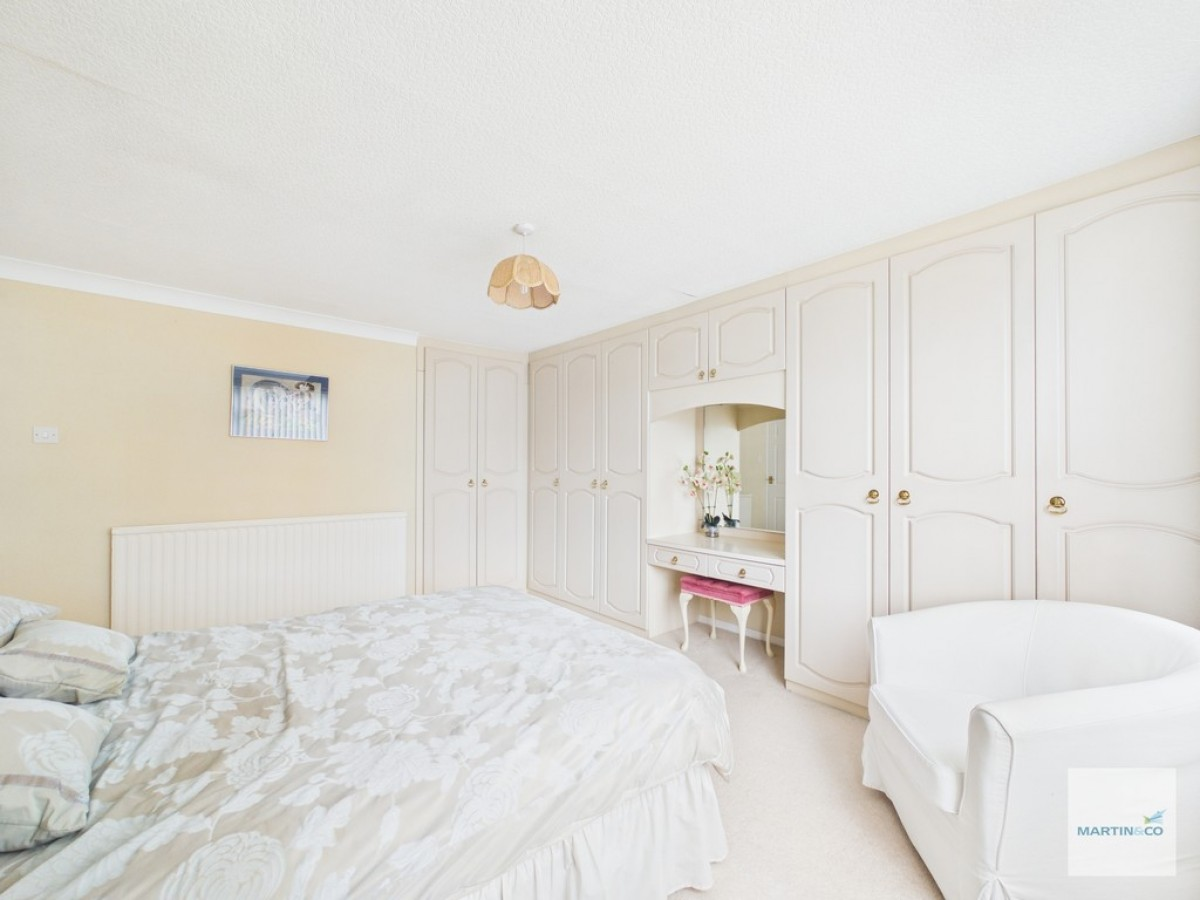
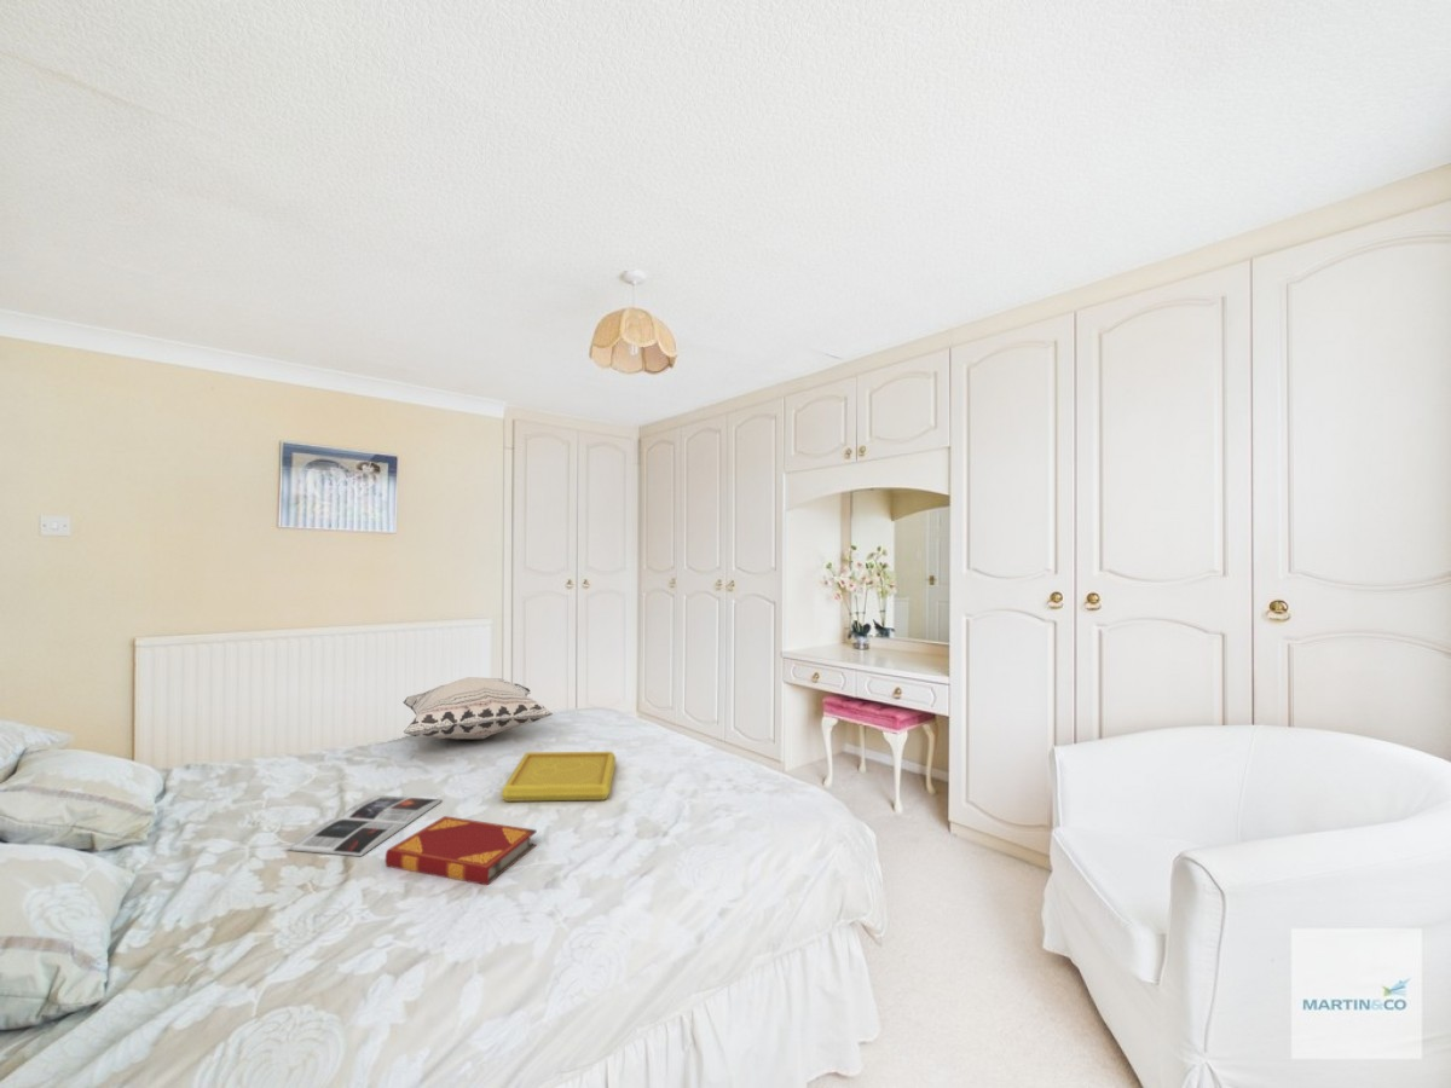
+ serving tray (562, 774)
+ magazine (371, 820)
+ hardback book (463, 847)
+ decorative pillow (474, 707)
